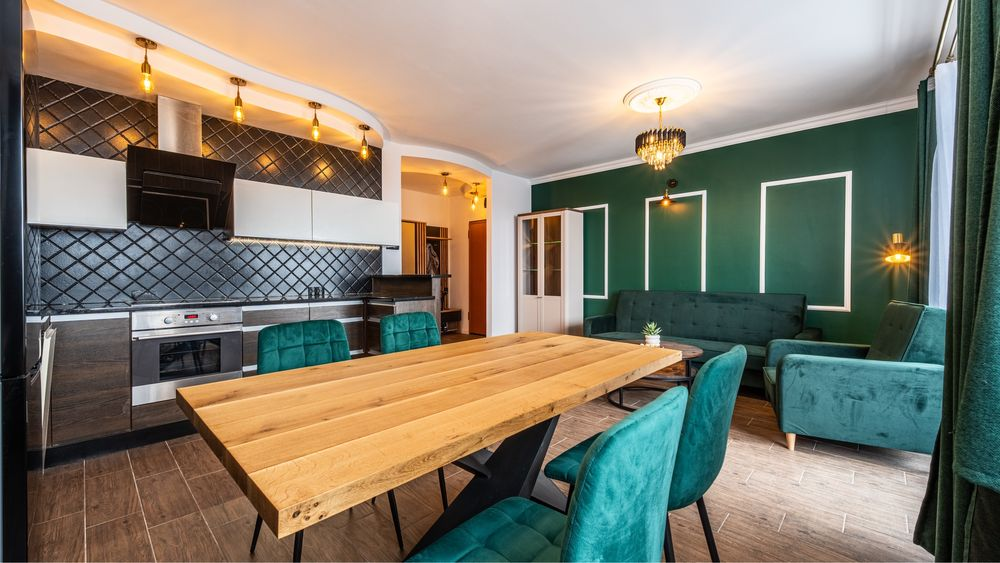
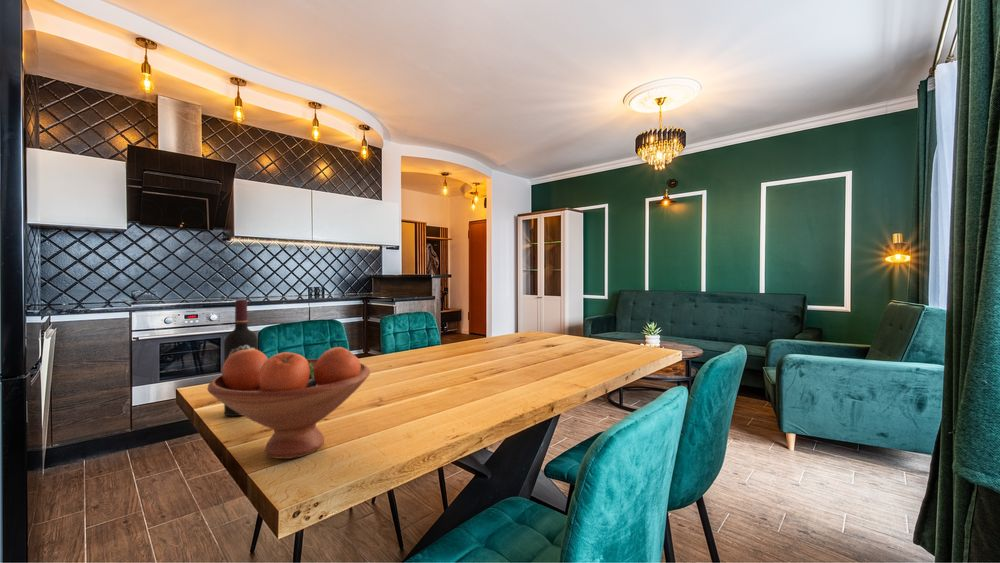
+ wine bottle (239, 350)
+ fruit bowl (295, 396)
